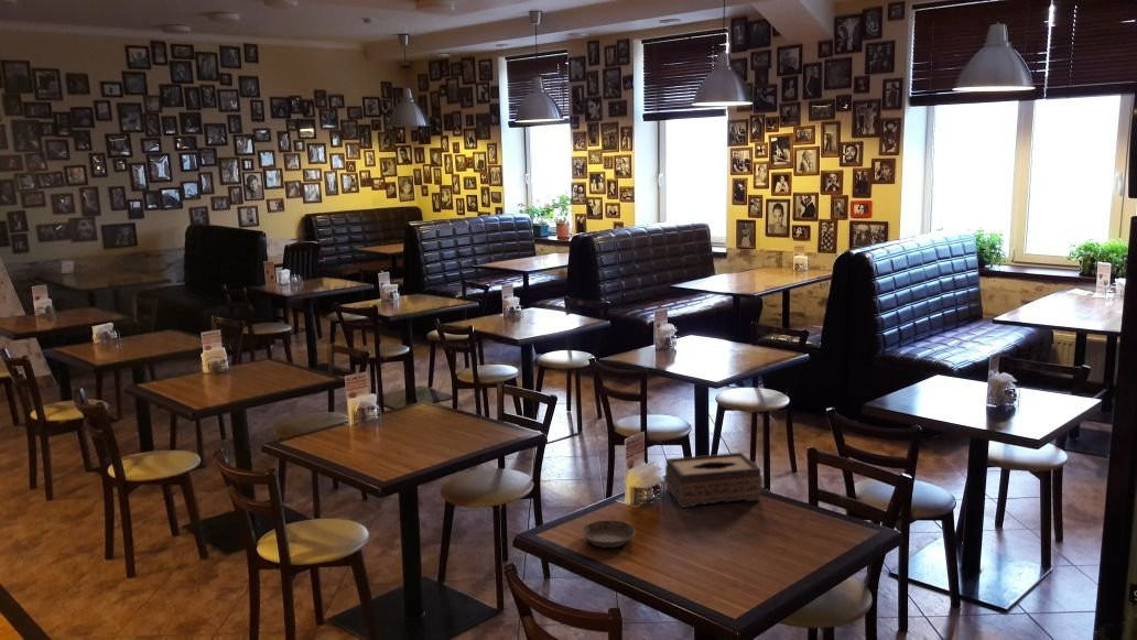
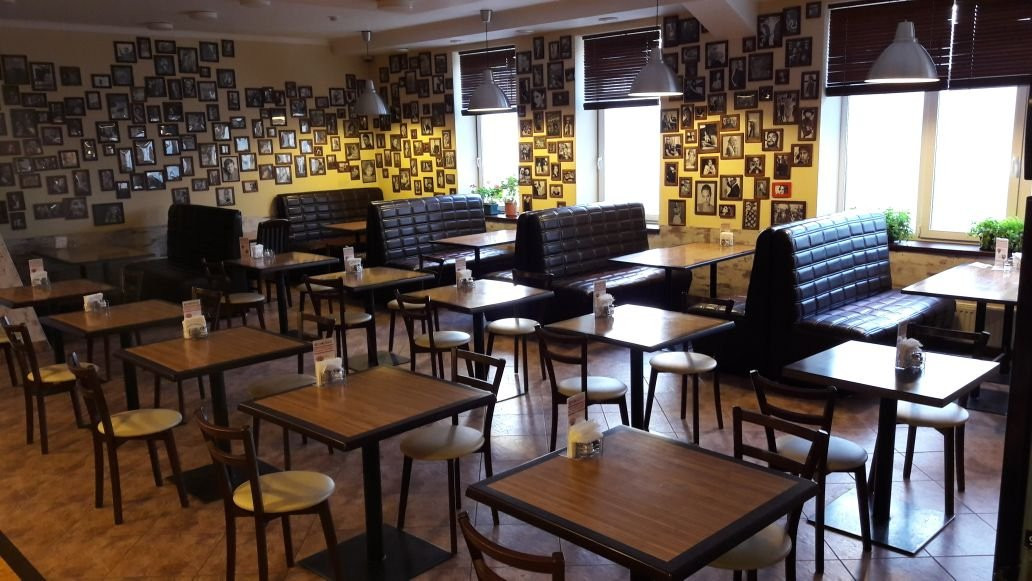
- saucer (608, 534)
- tissue box (712, 478)
